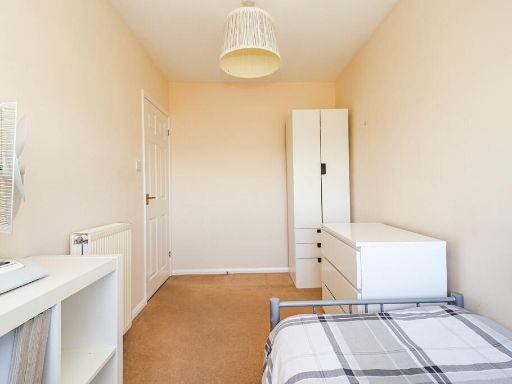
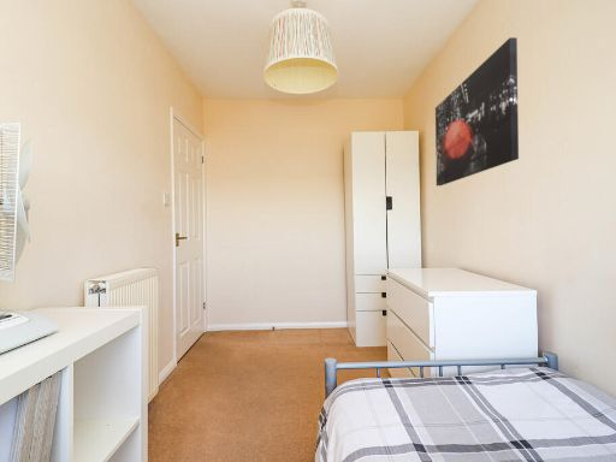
+ wall art (467, 128)
